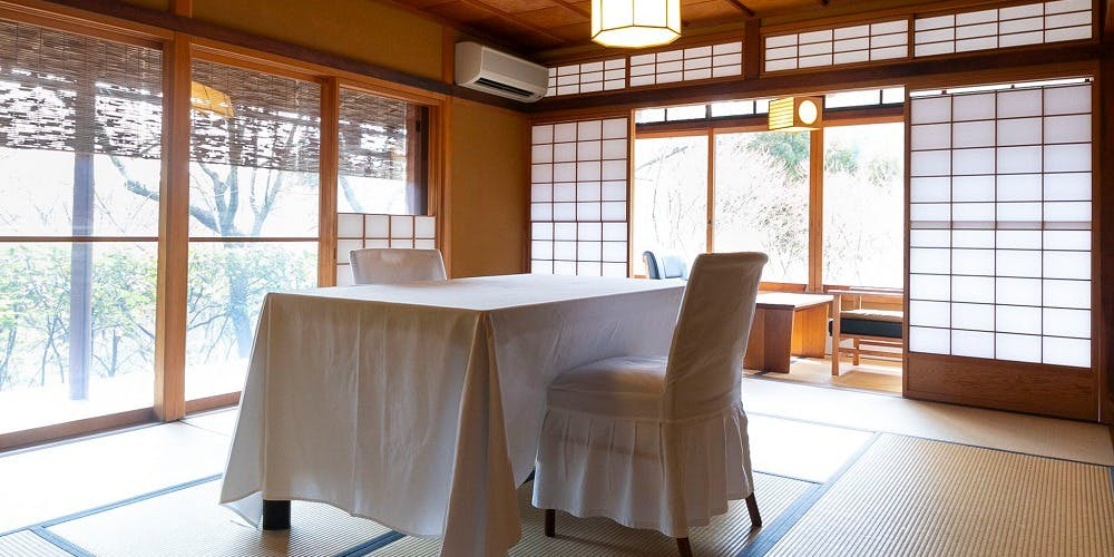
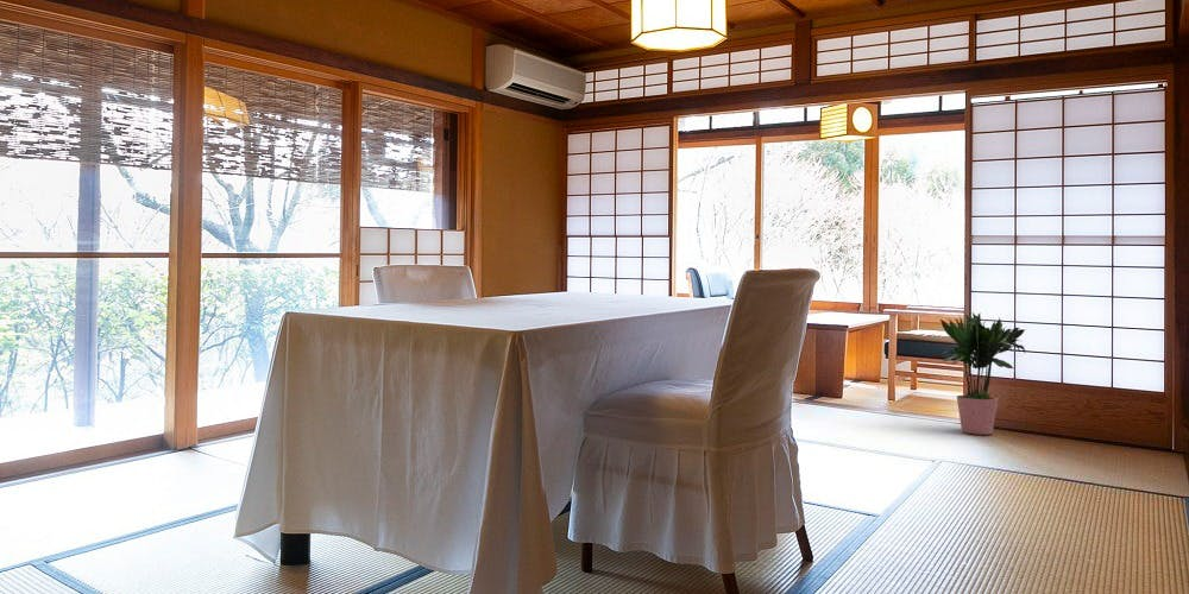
+ potted plant (986, 372)
